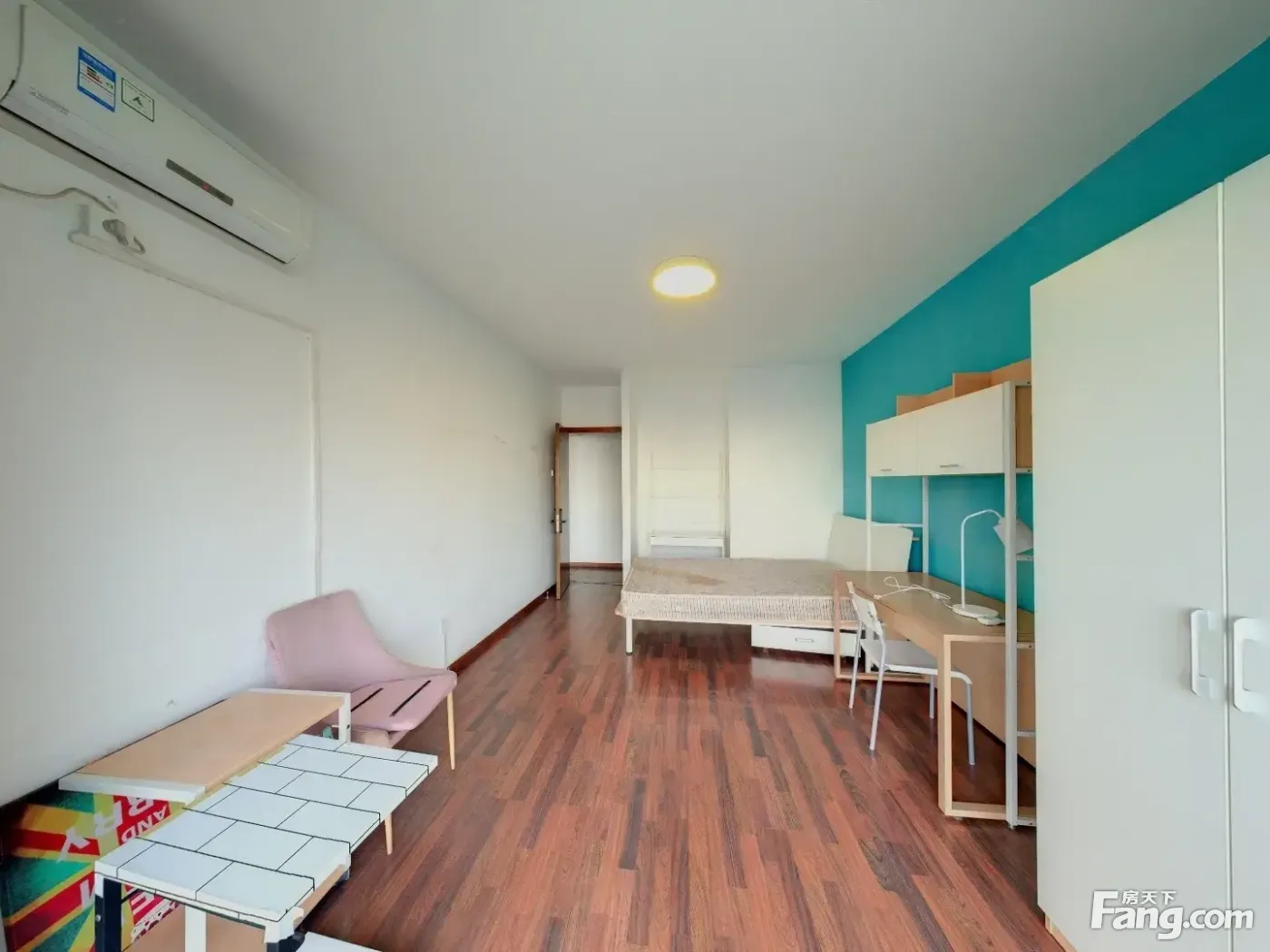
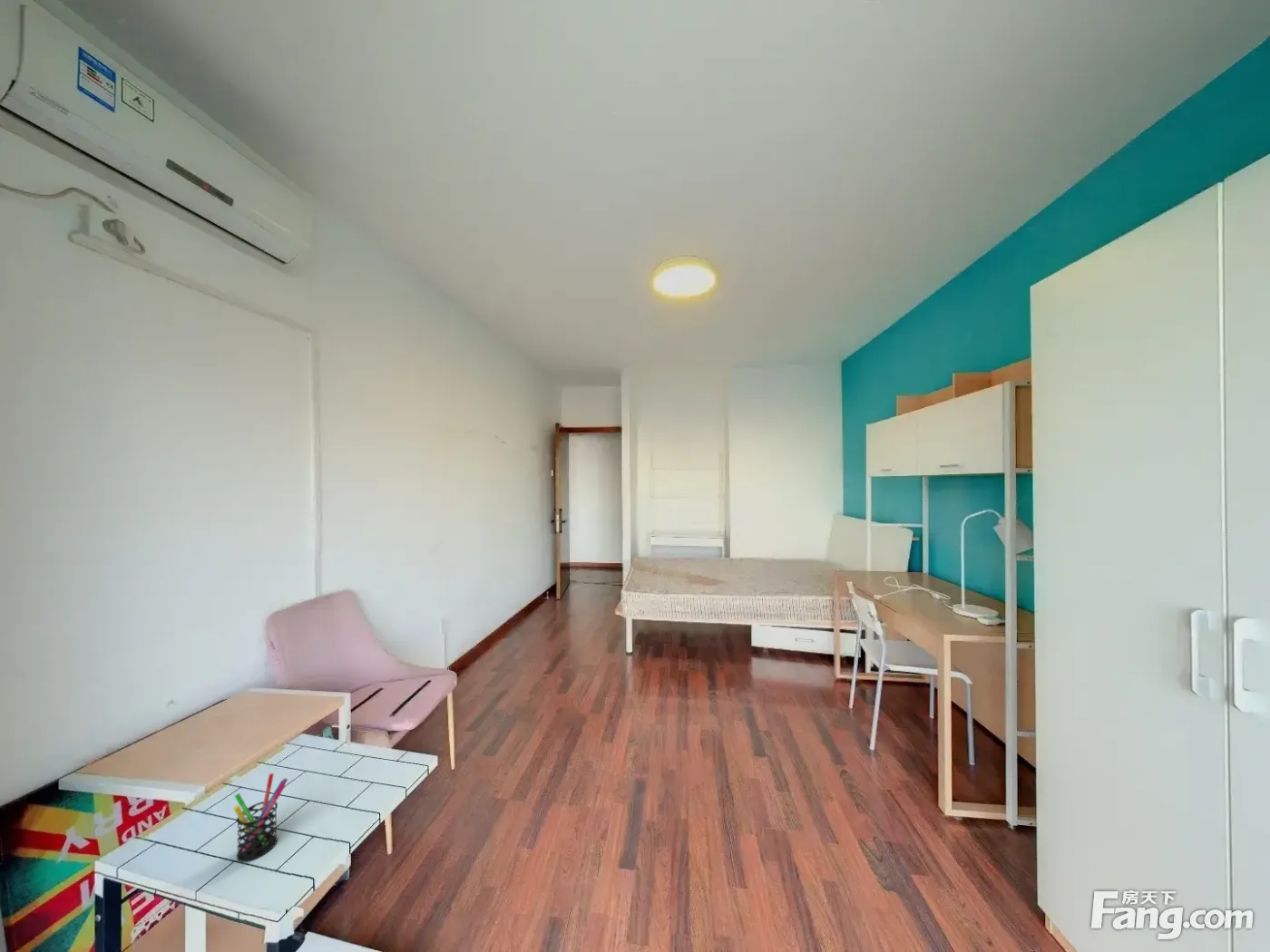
+ pen holder (255, 816)
